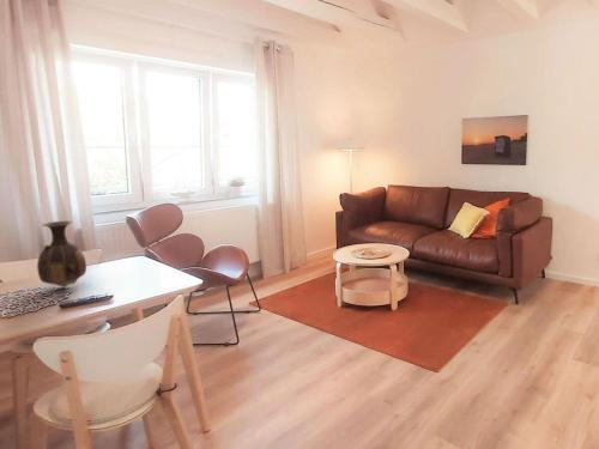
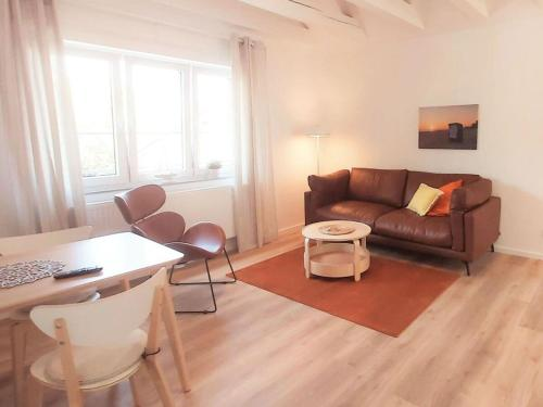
- vase (60, 255)
